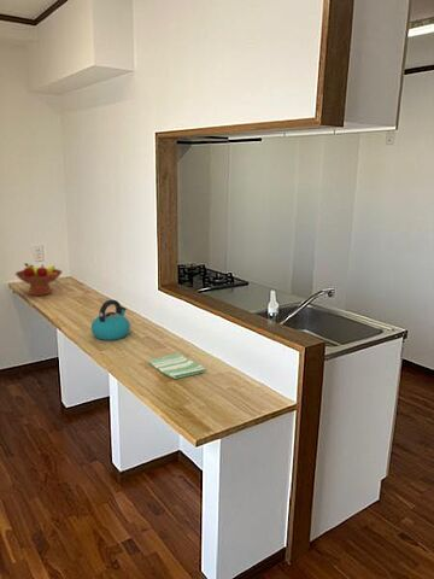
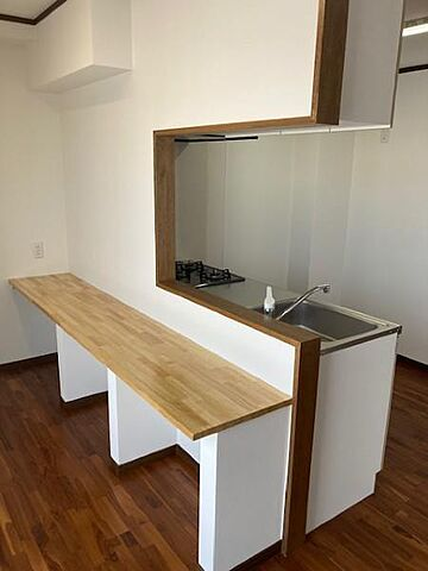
- fruit bowl (39, 279)
- kettle (112, 317)
- dish towel (176, 364)
